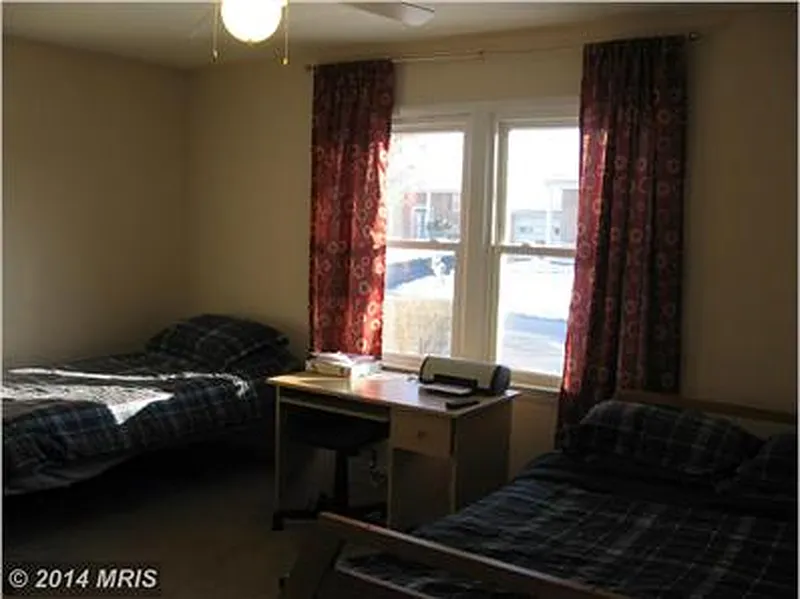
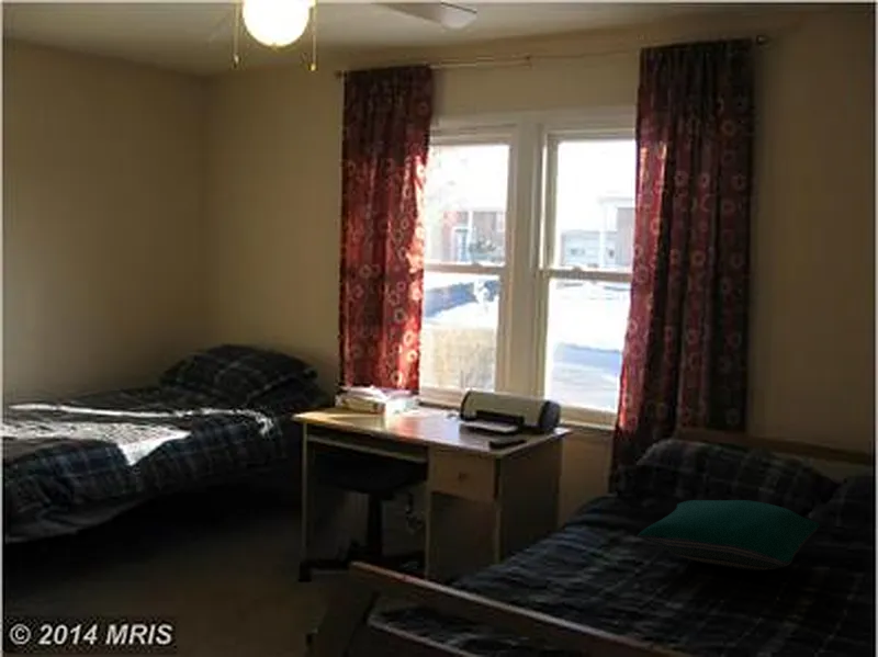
+ pillow (729, 531)
